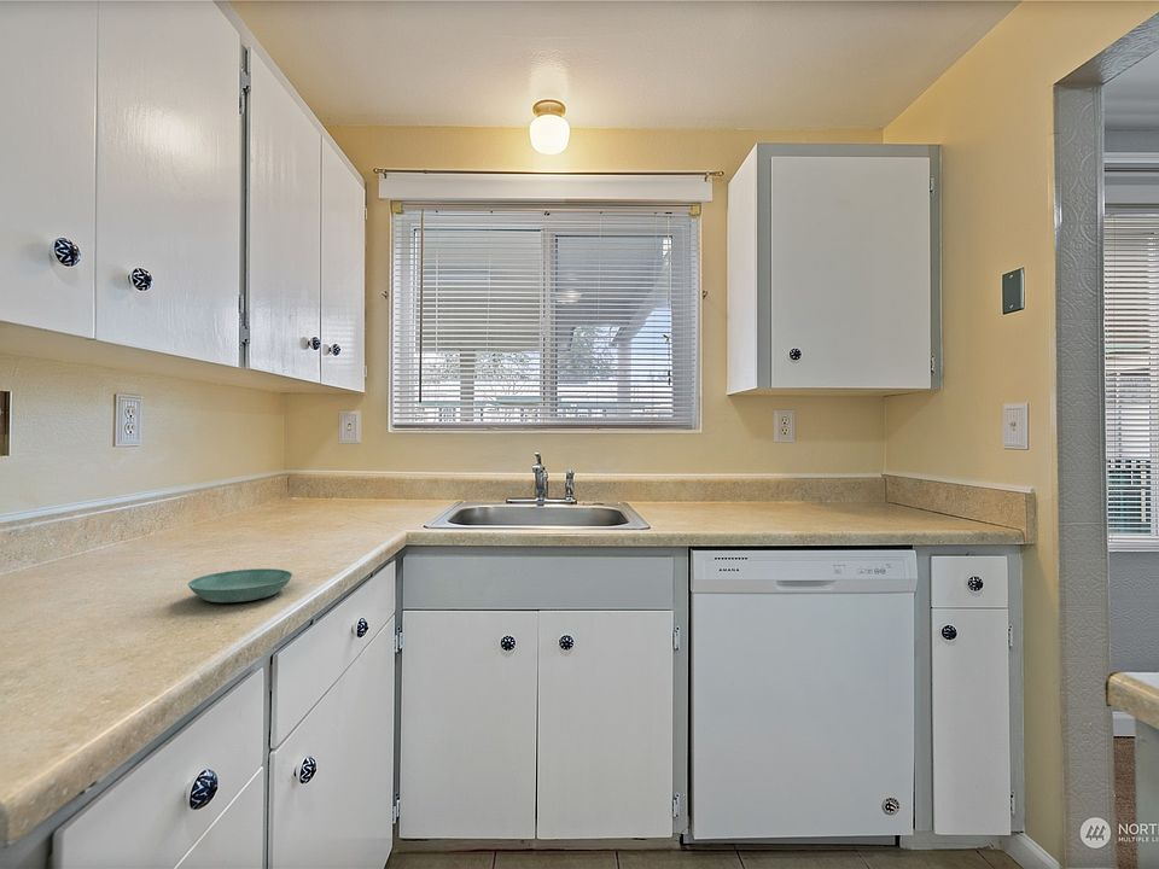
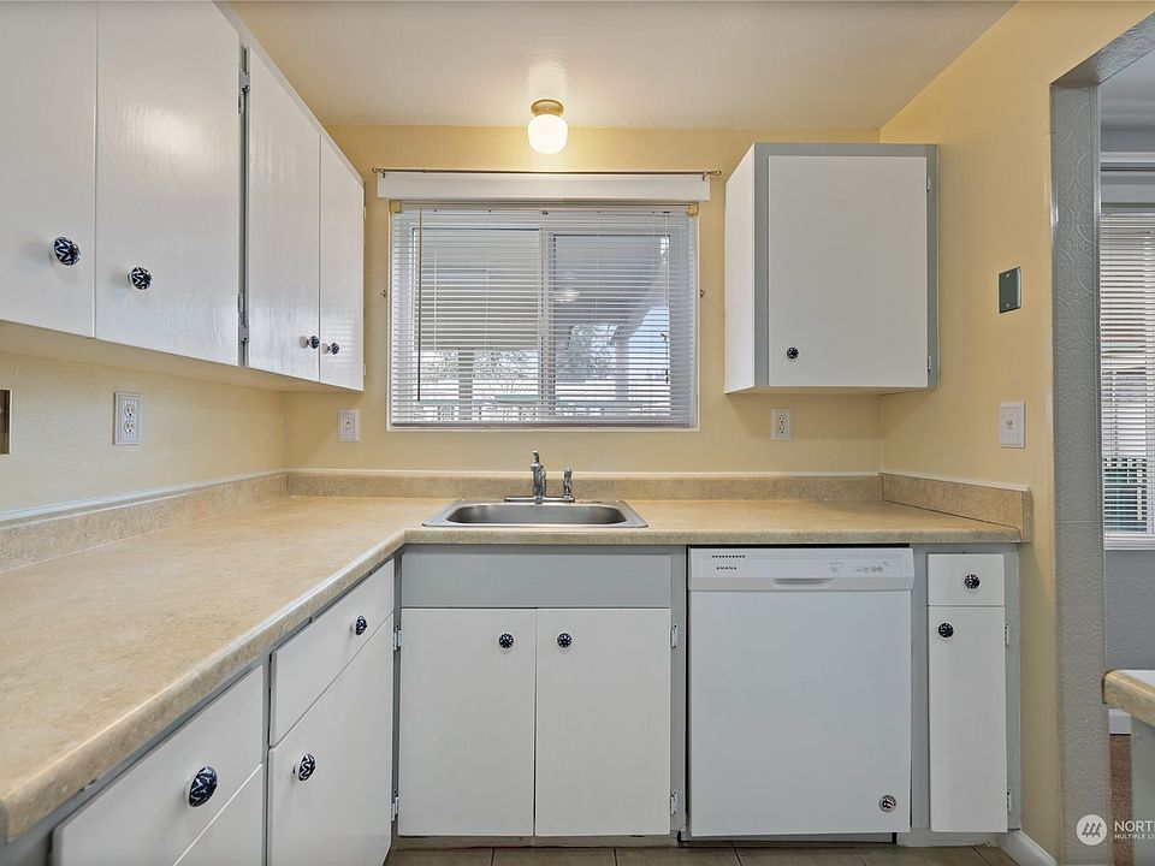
- saucer (241, 585)
